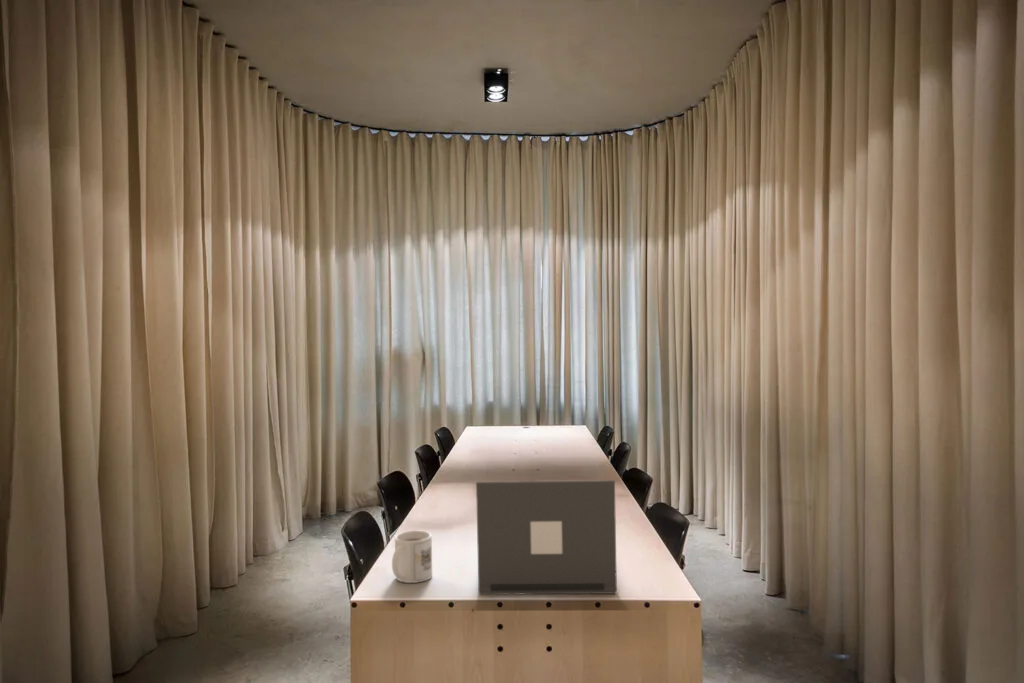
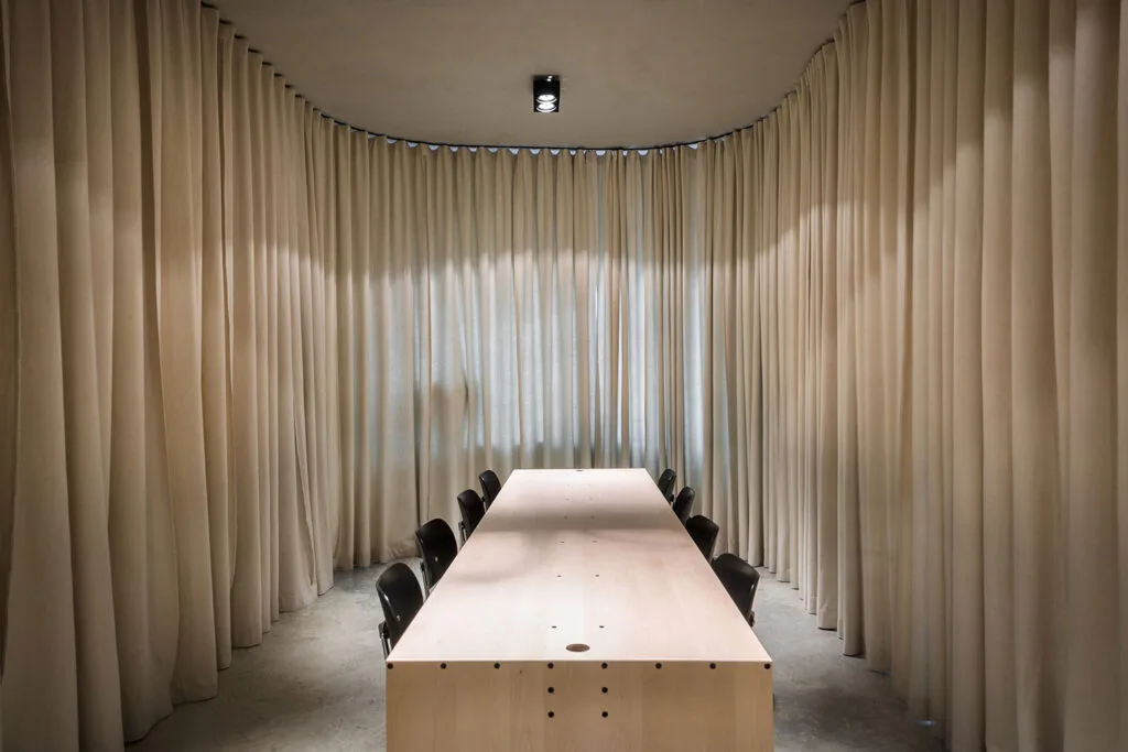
- mug (410, 557)
- laptop (545, 522)
